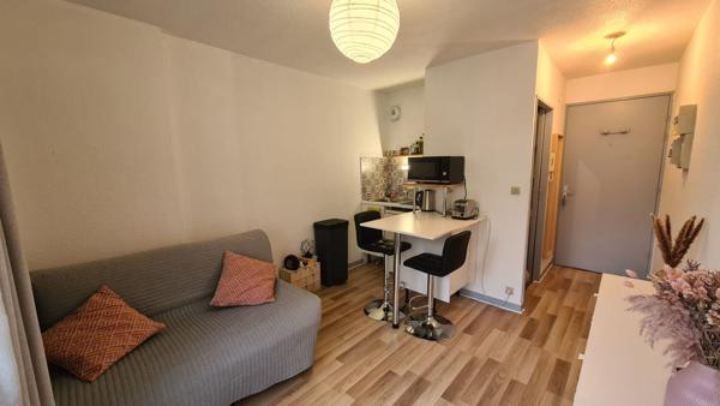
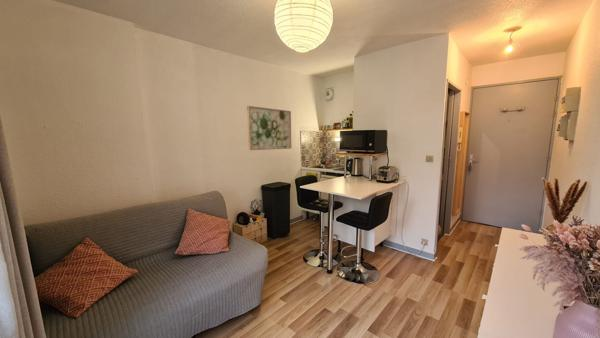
+ wall art (271, 129)
